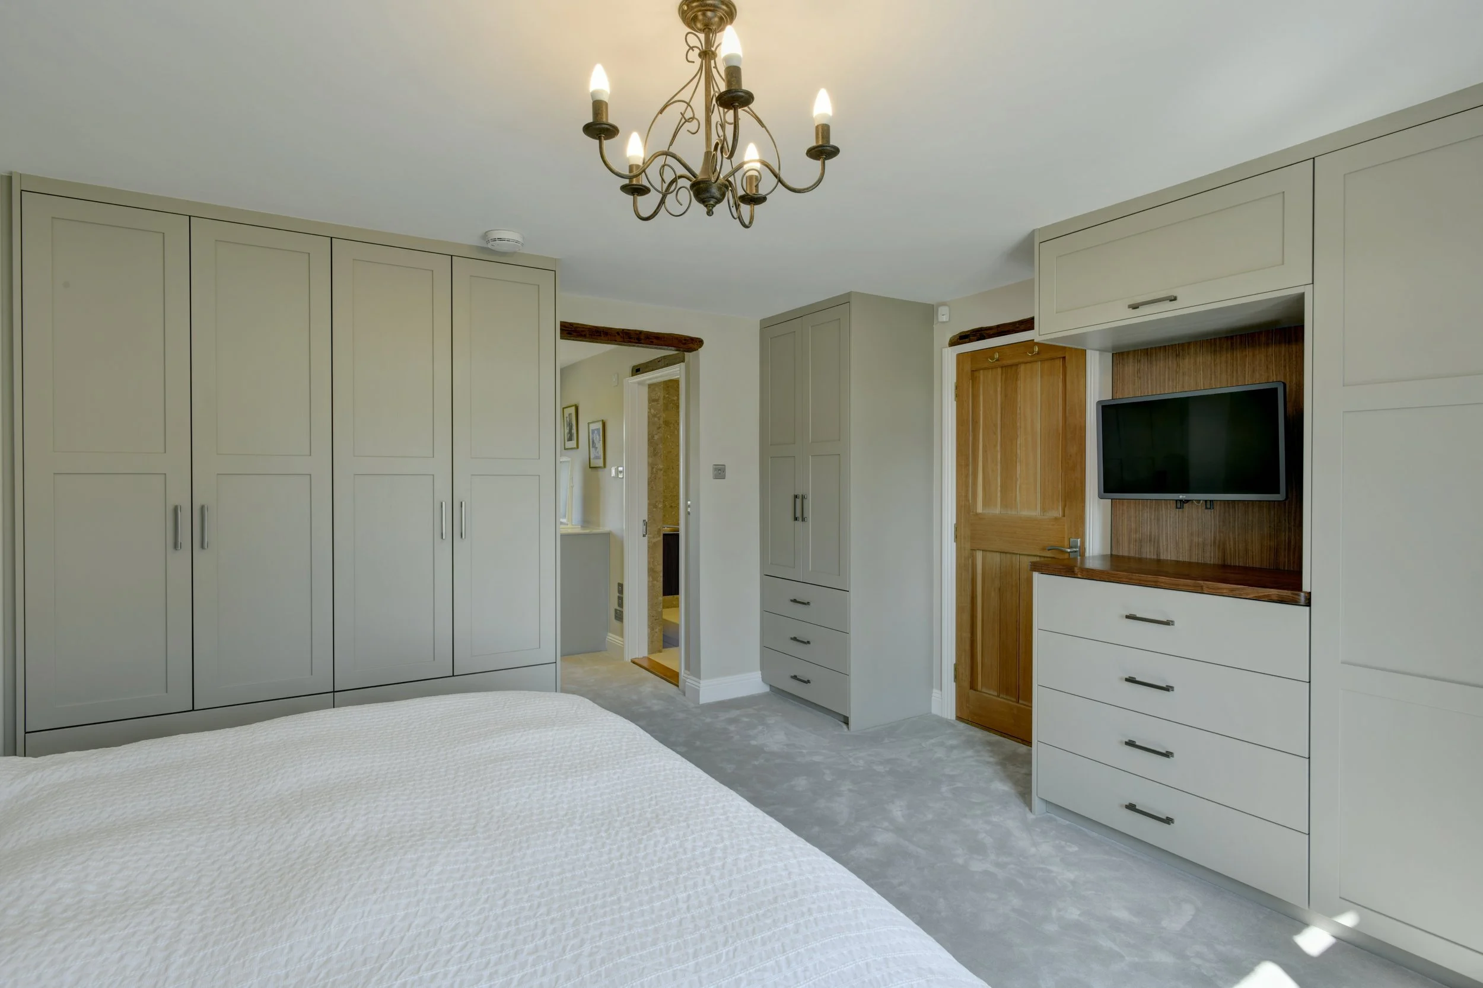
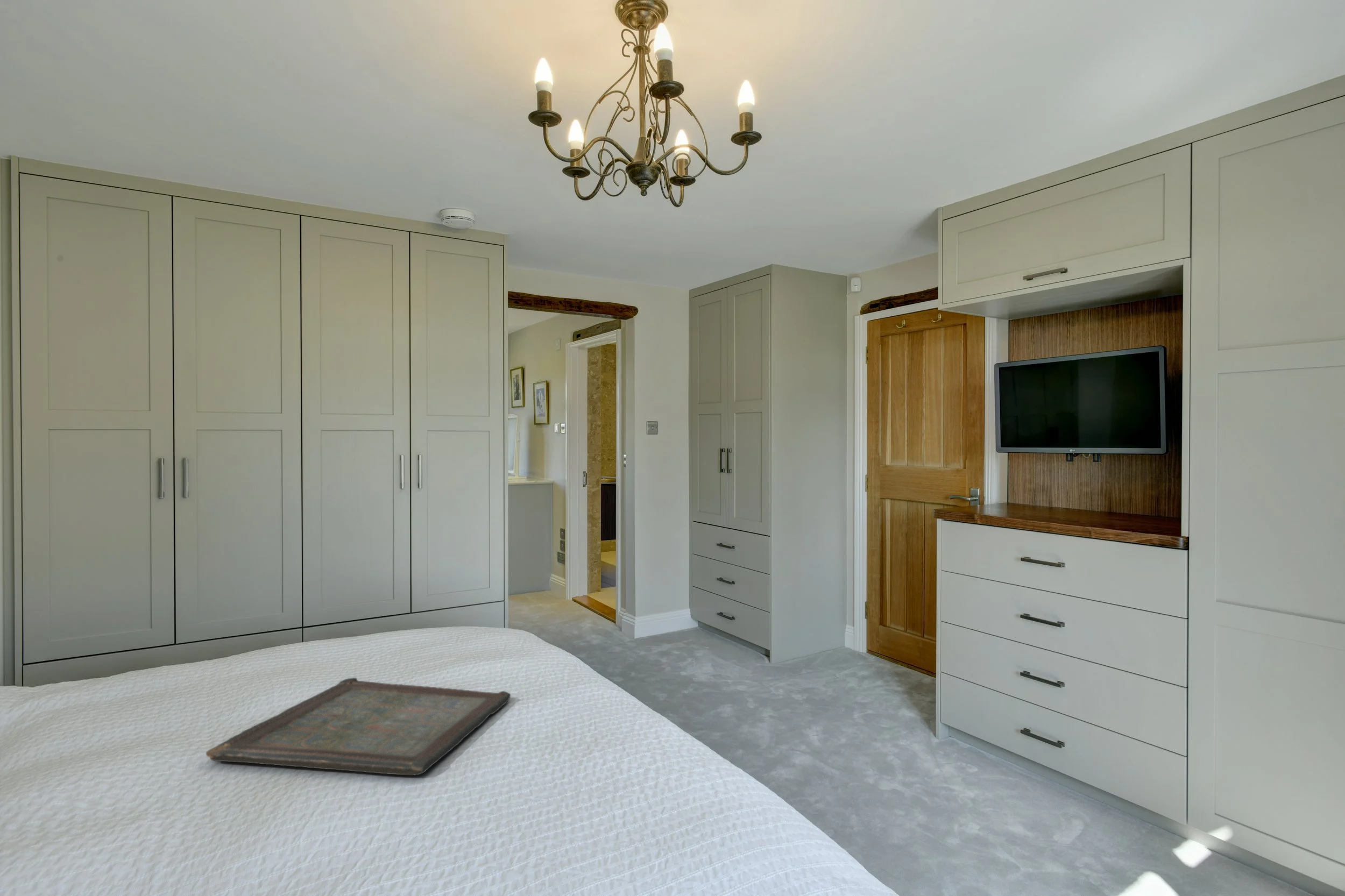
+ serving tray (375, 721)
